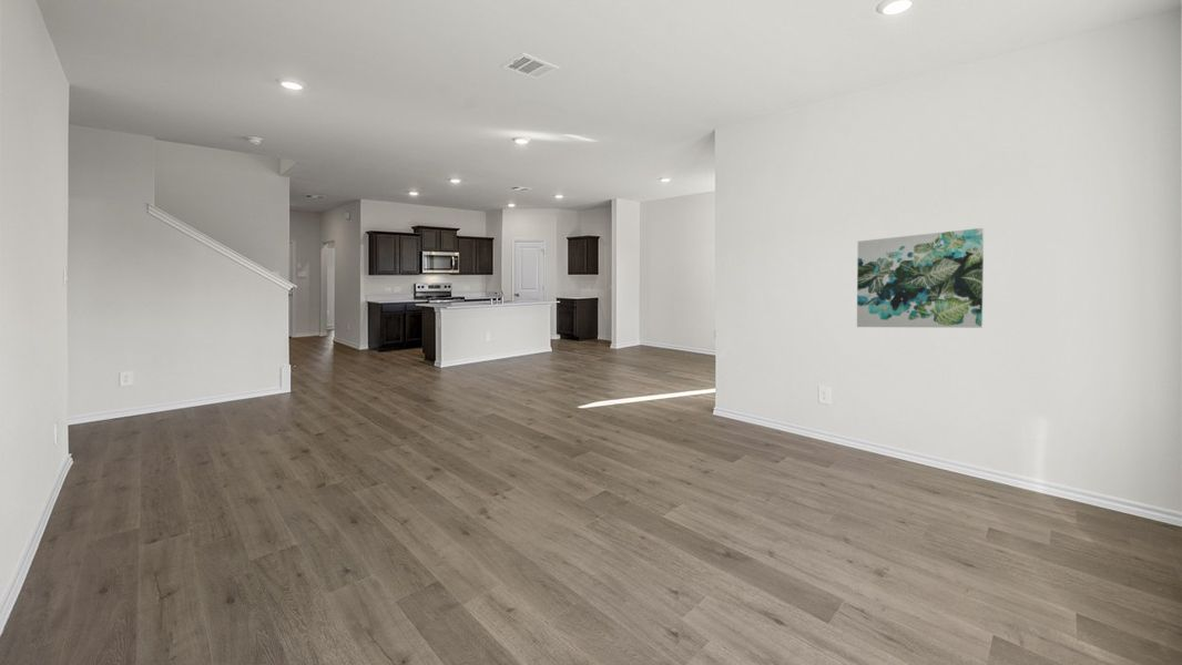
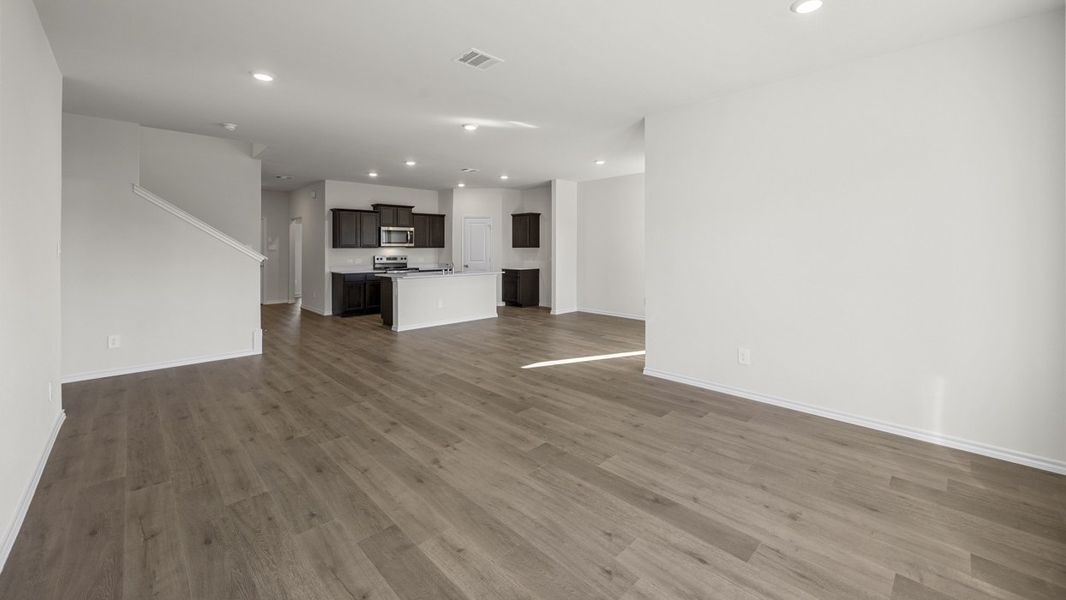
- wall art (915, 280)
